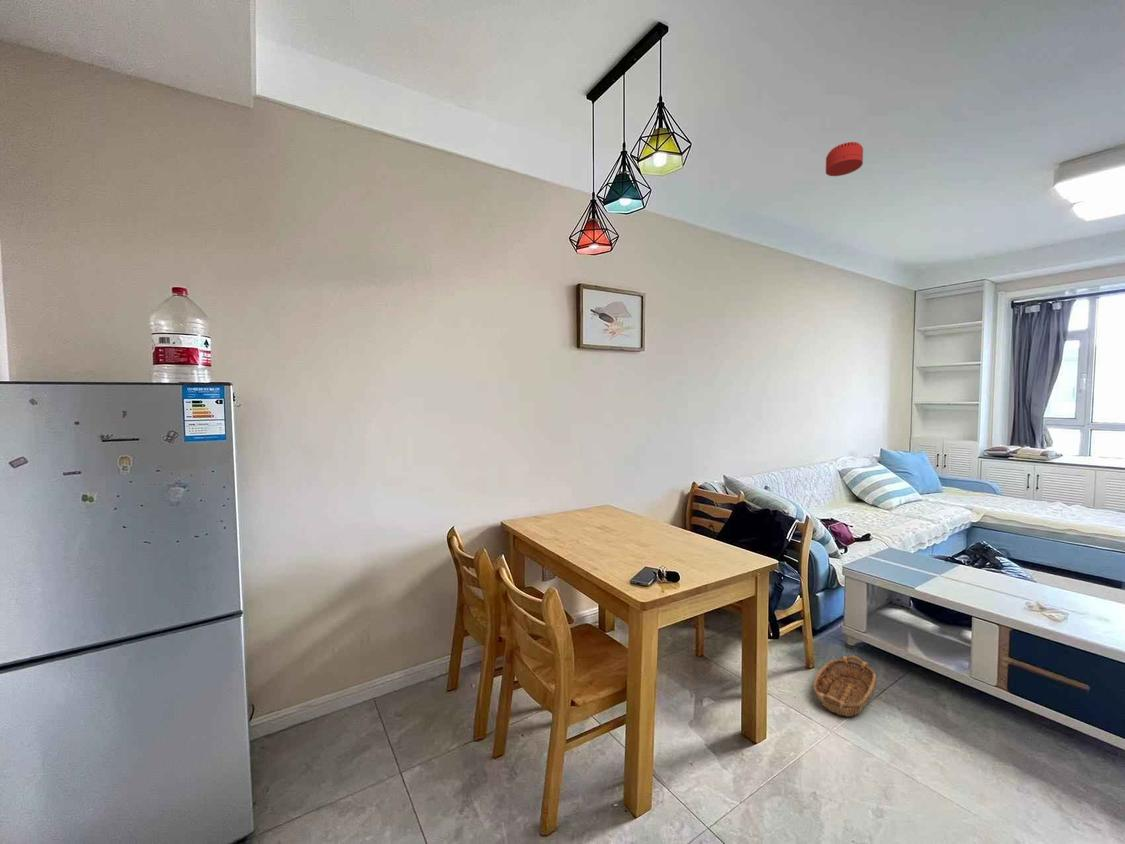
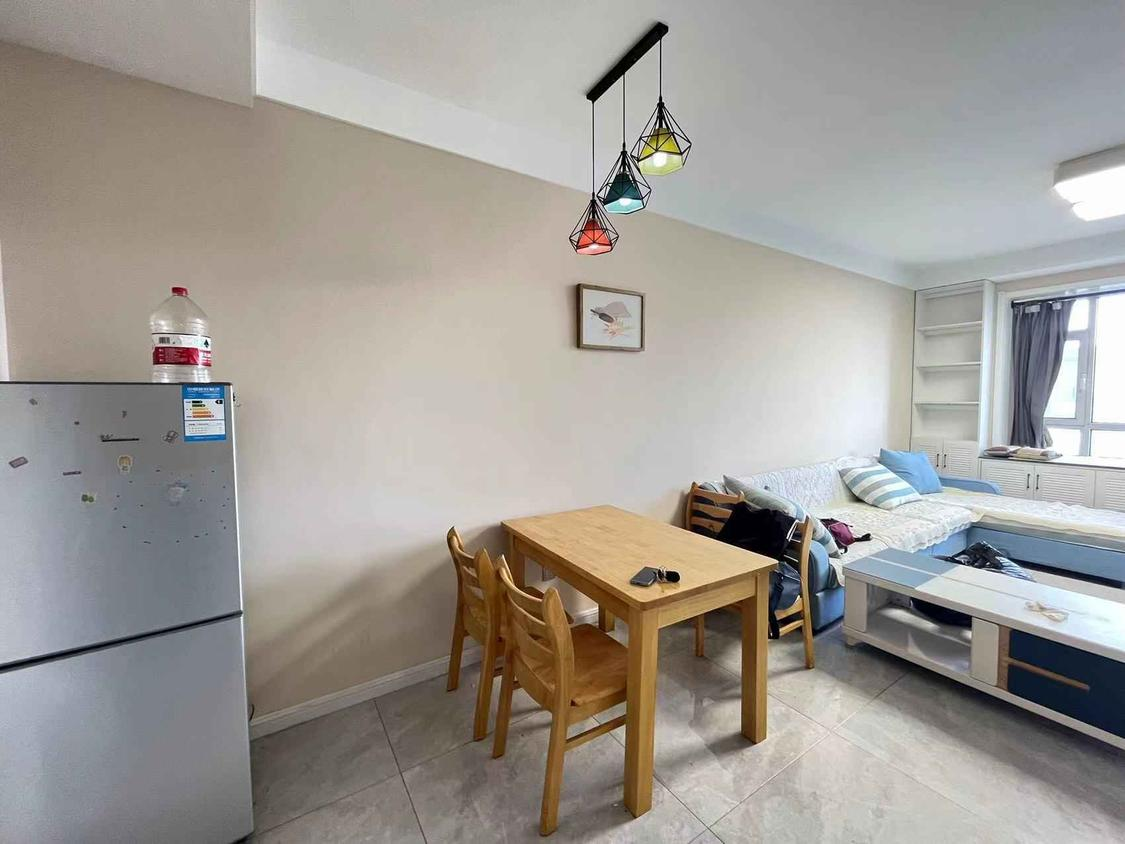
- basket (844, 681)
- smoke detector (844, 158)
